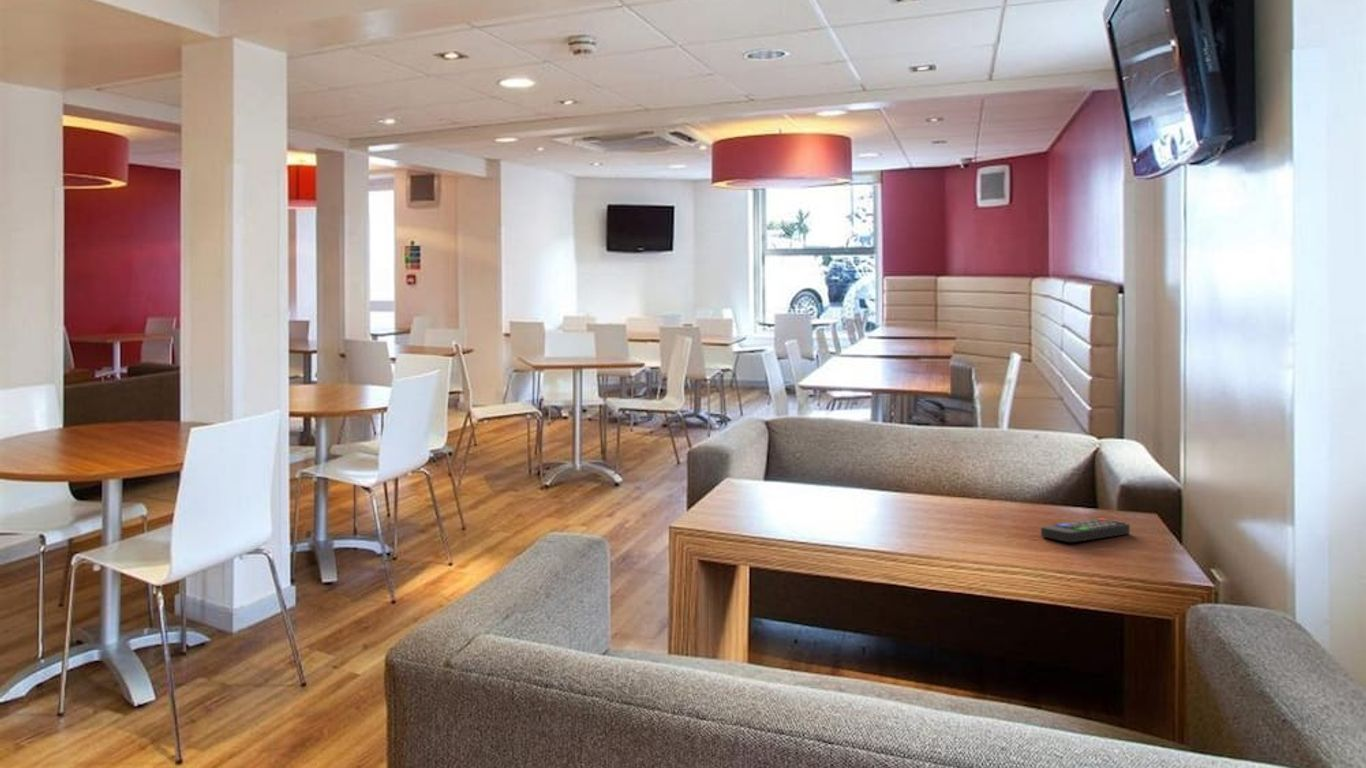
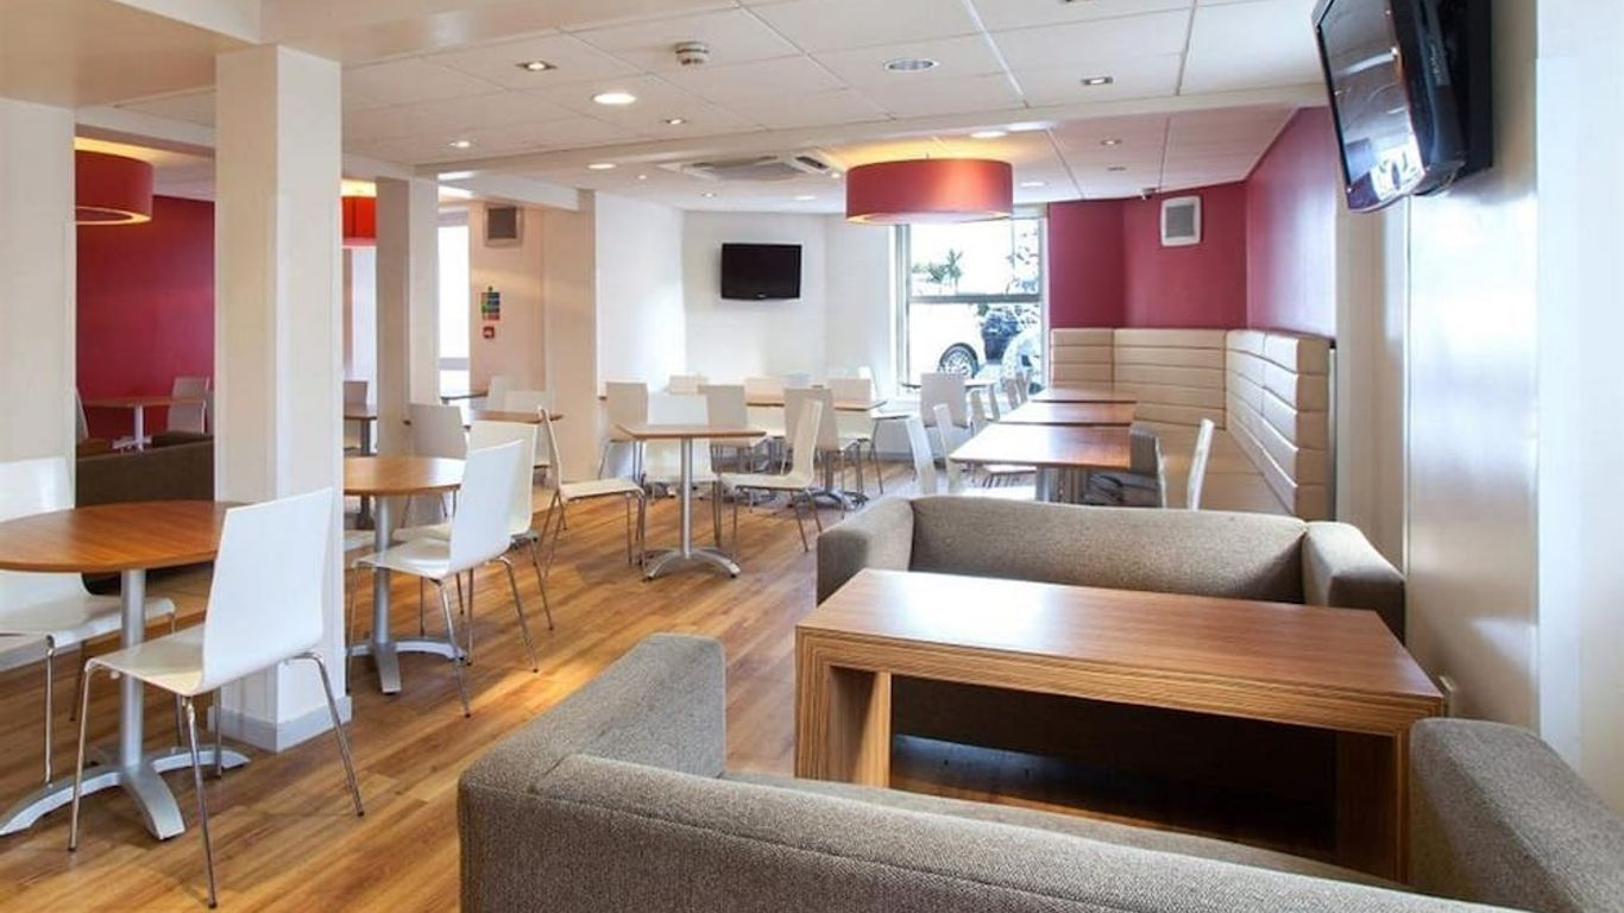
- remote control (1085, 529)
